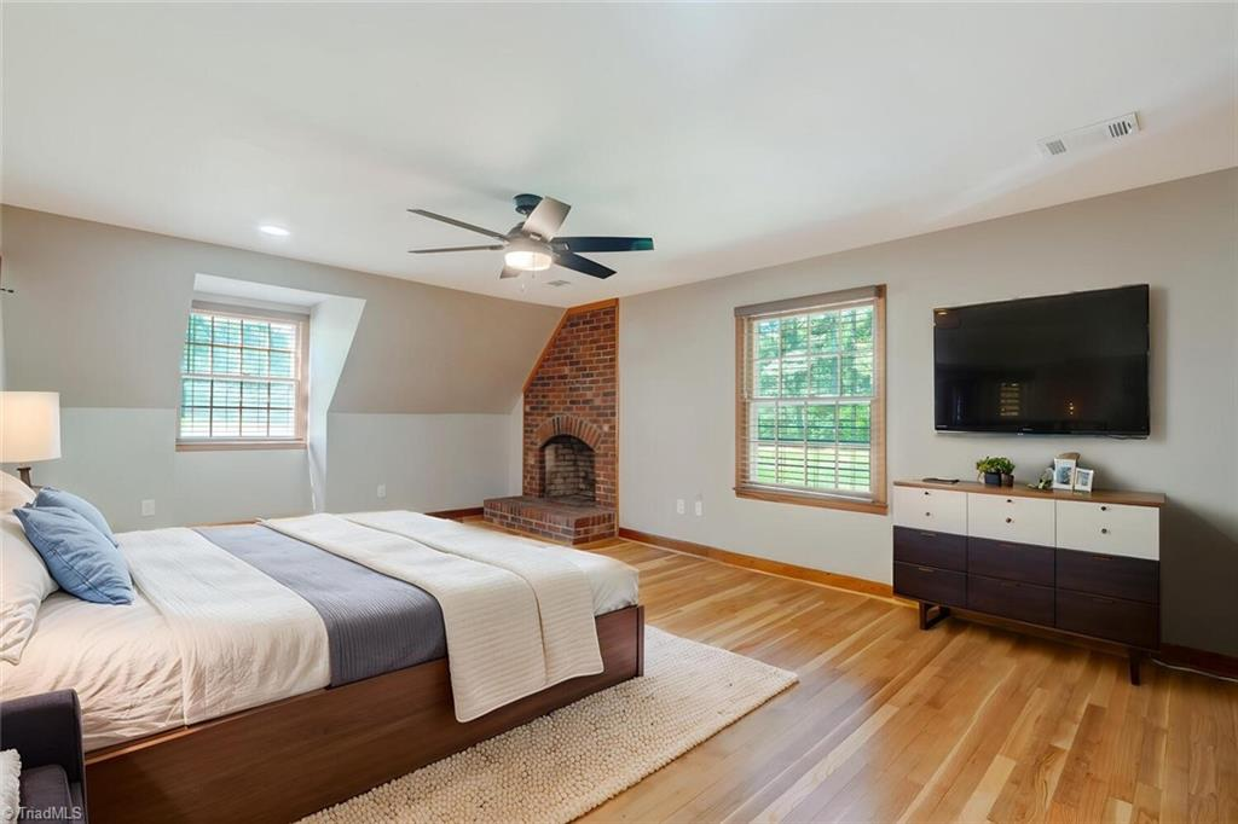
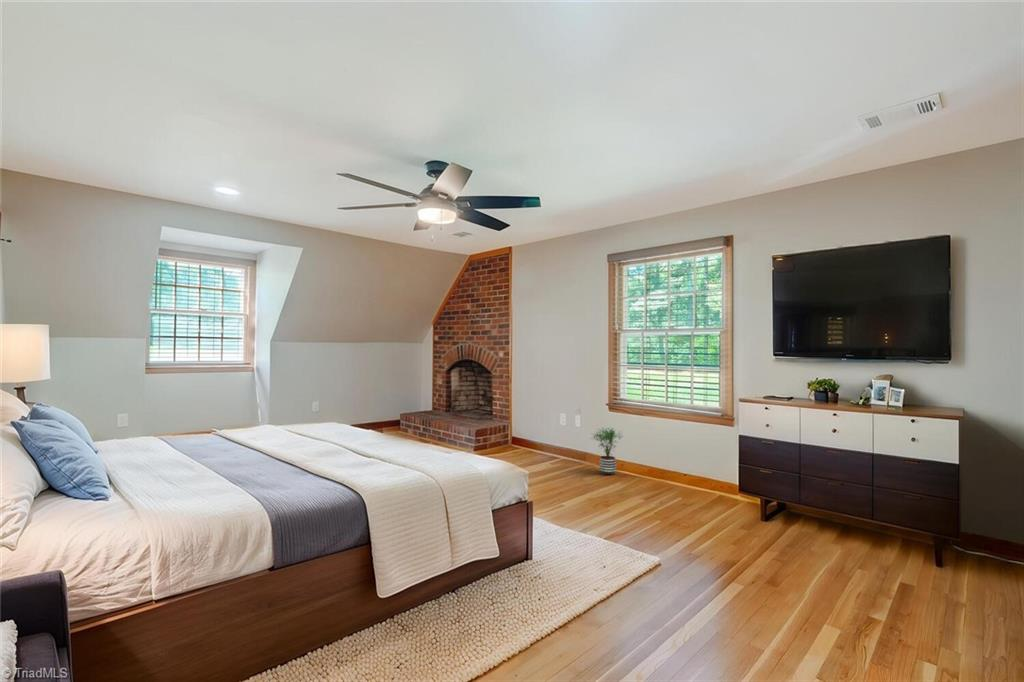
+ potted plant (606, 450)
